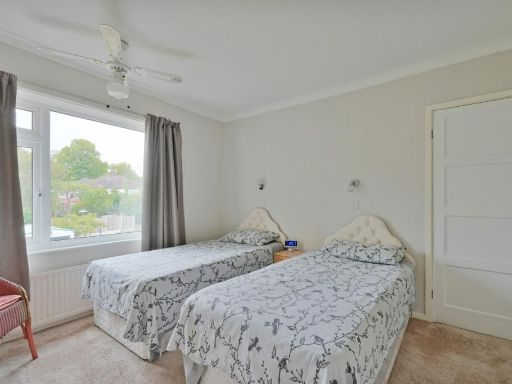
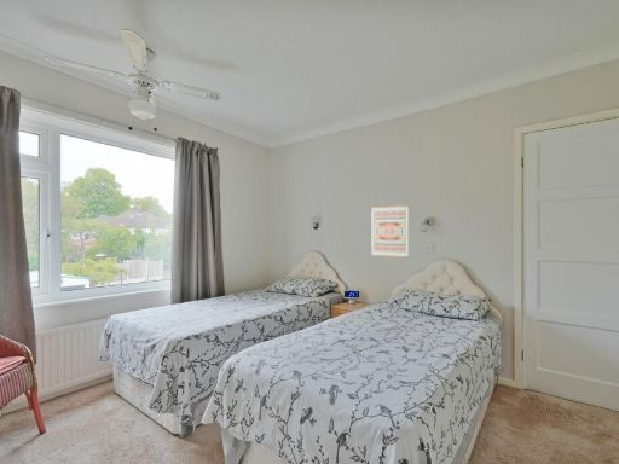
+ wall art (389, 231)
